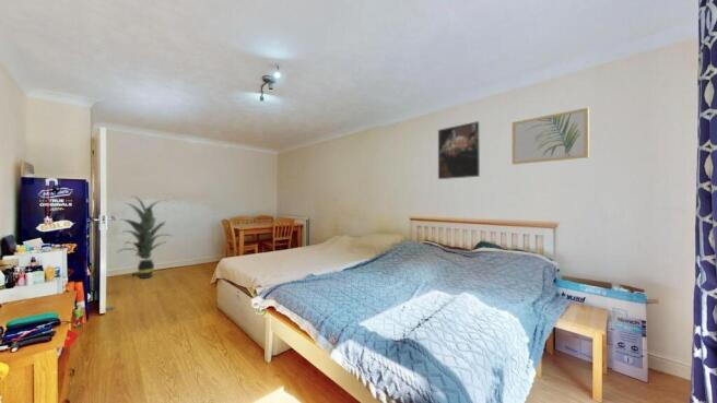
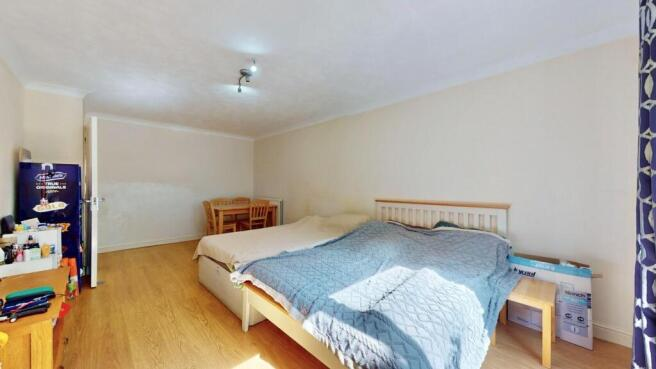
- indoor plant (141, 236)
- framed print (457, 152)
- wall art (546, 138)
